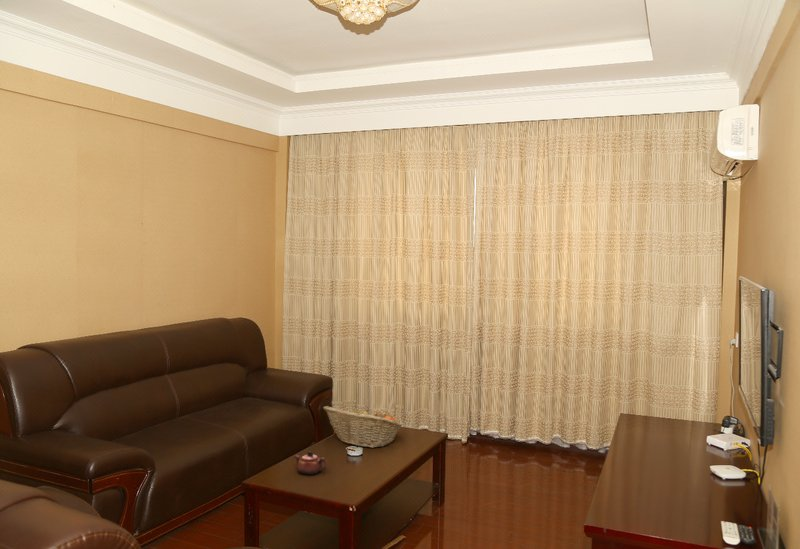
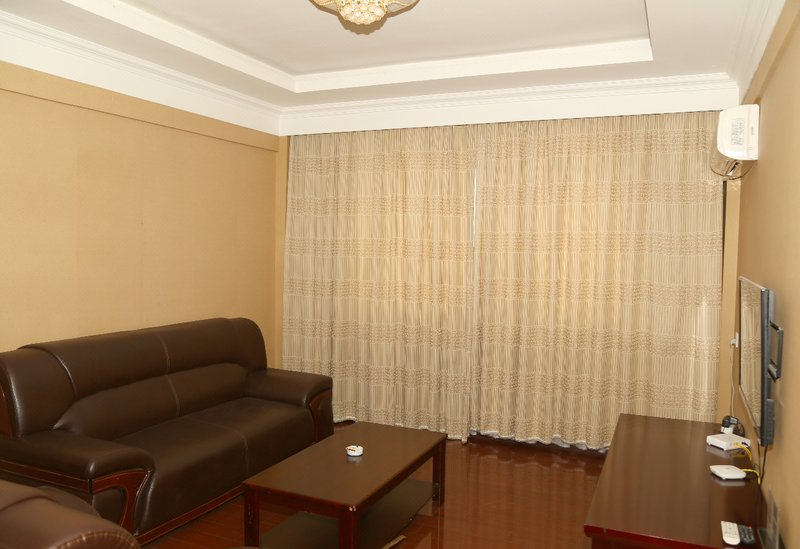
- teapot (310, 461)
- fruit basket (362, 422)
